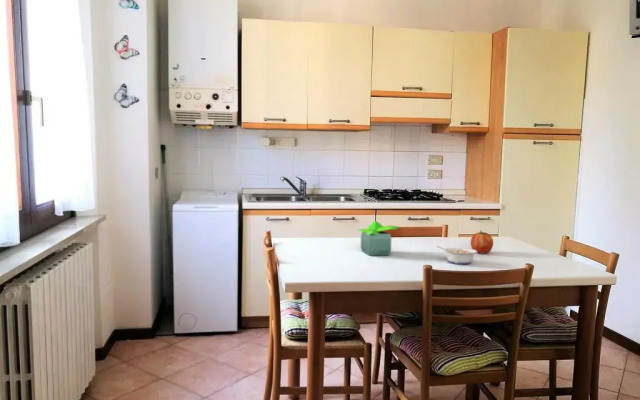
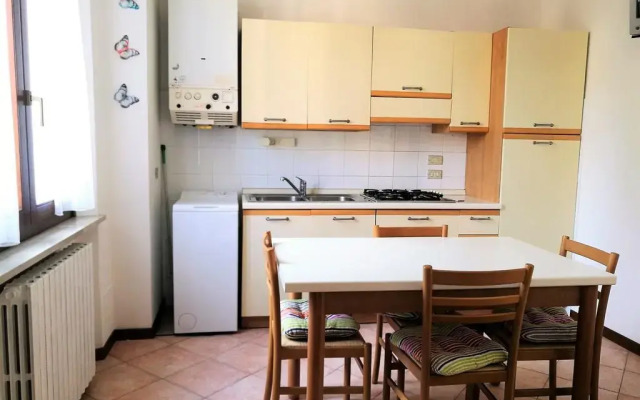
- fruit (482, 241)
- legume (458, 255)
- potted plant (377, 237)
